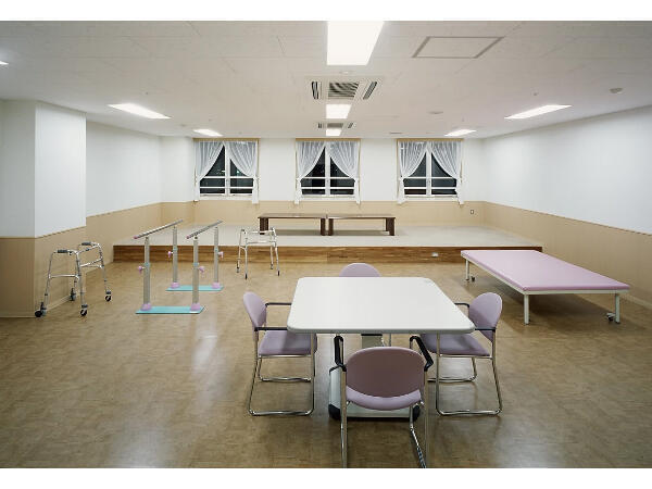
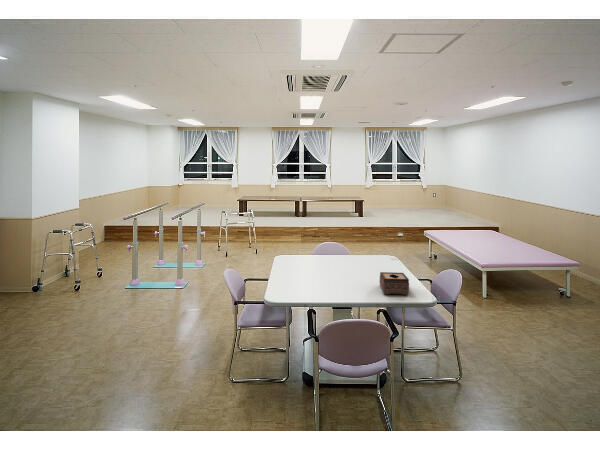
+ tissue box (393, 282)
